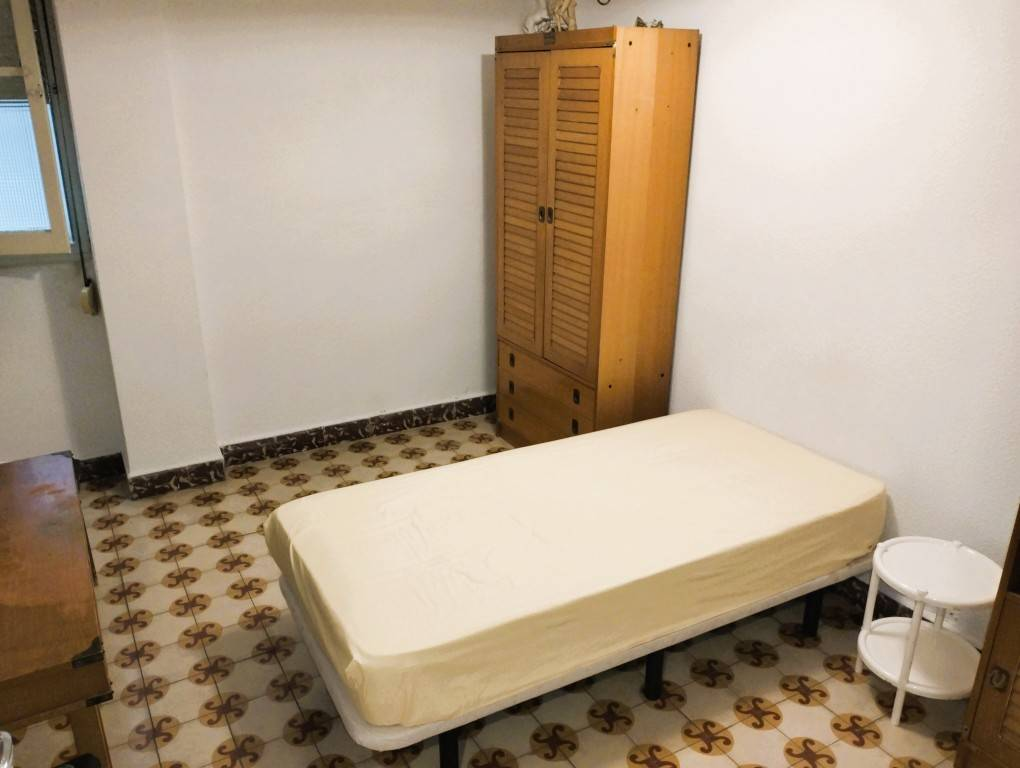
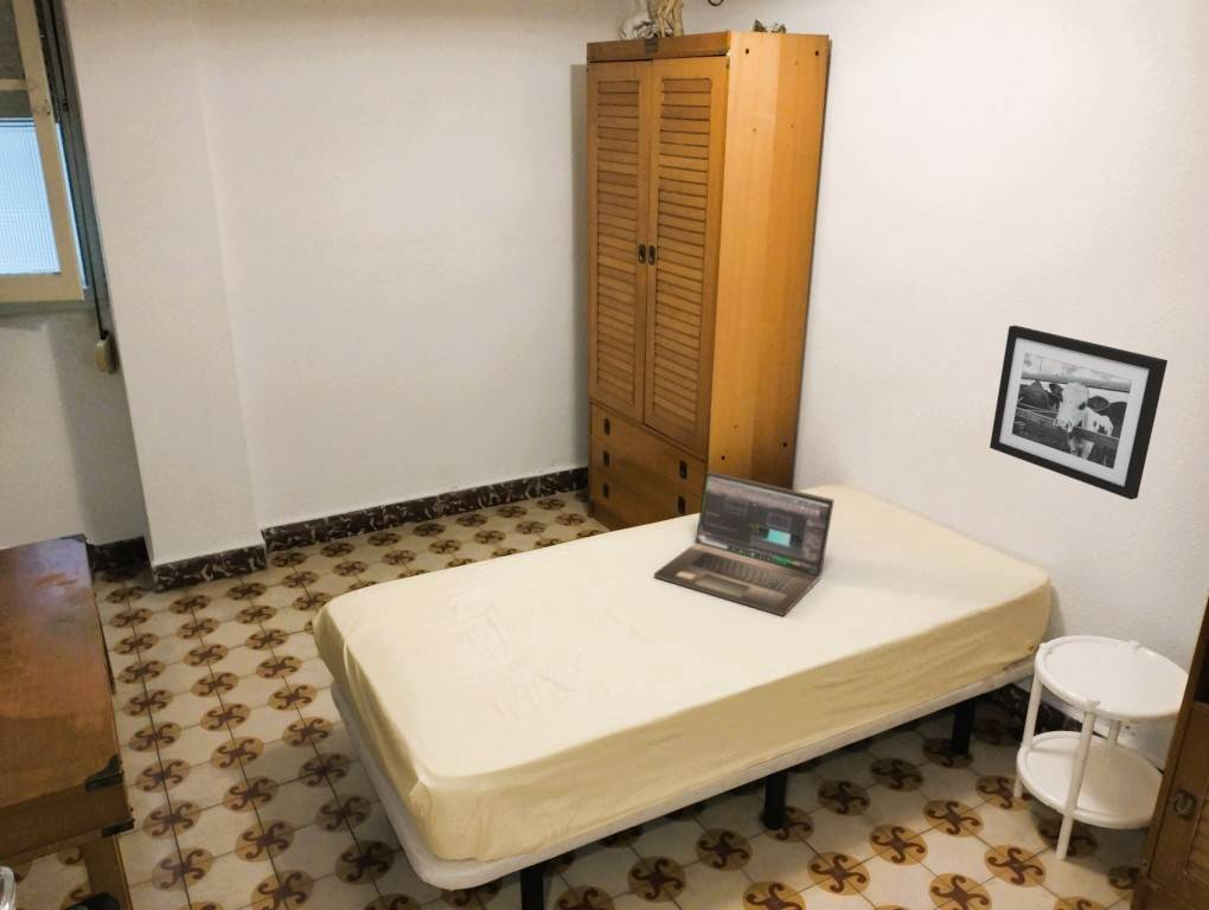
+ picture frame (1070, 408)
+ laptop (743, 538)
